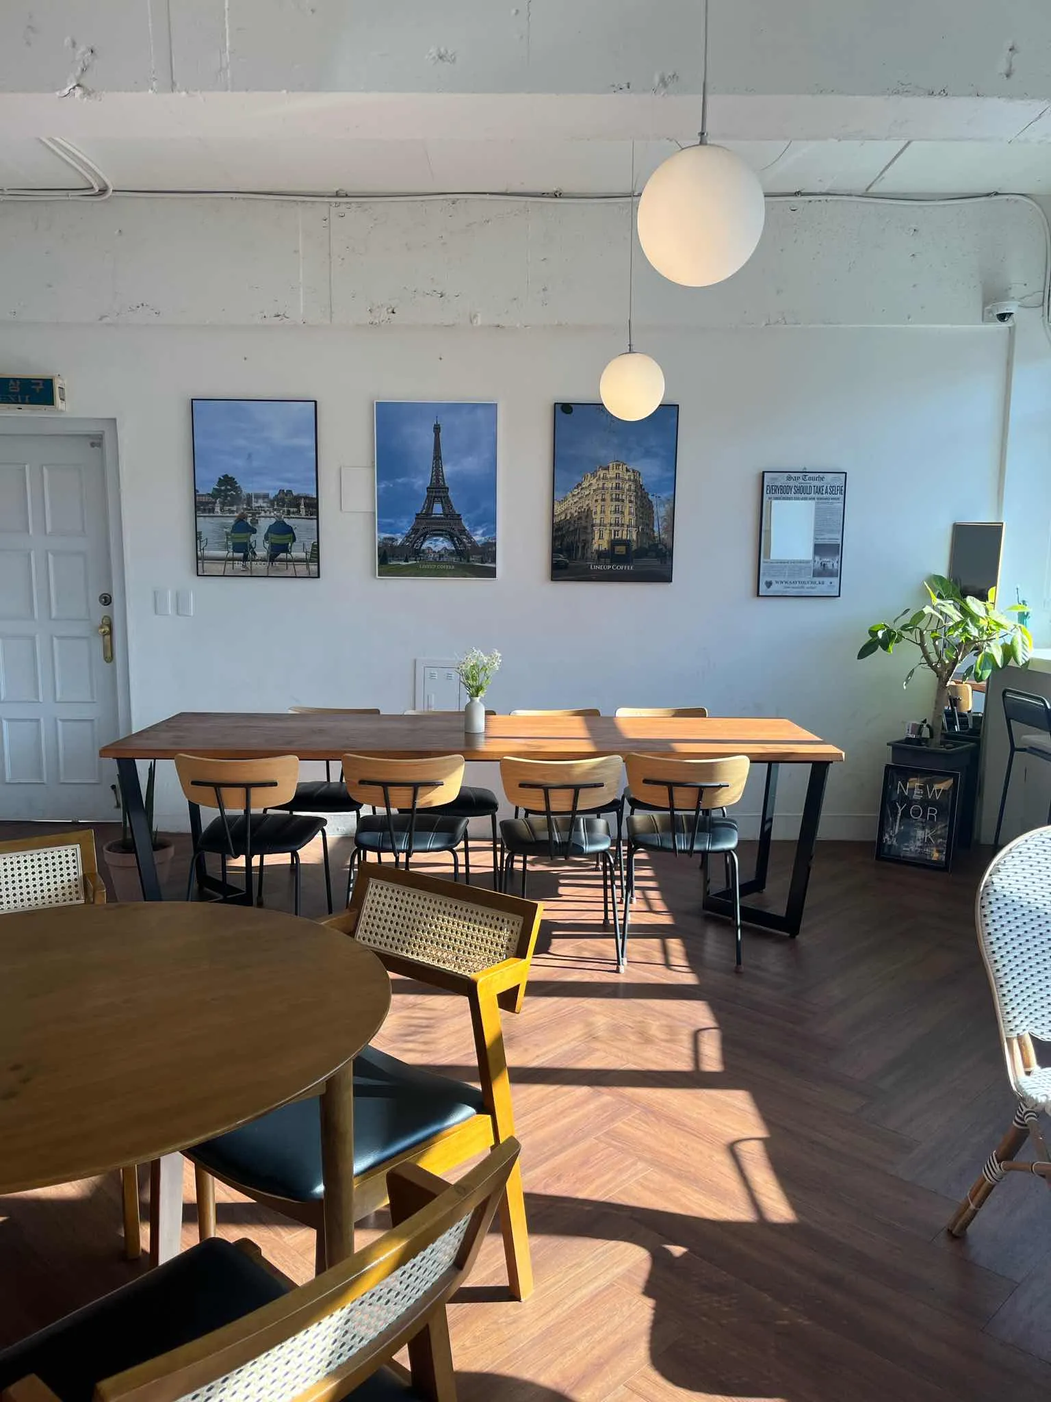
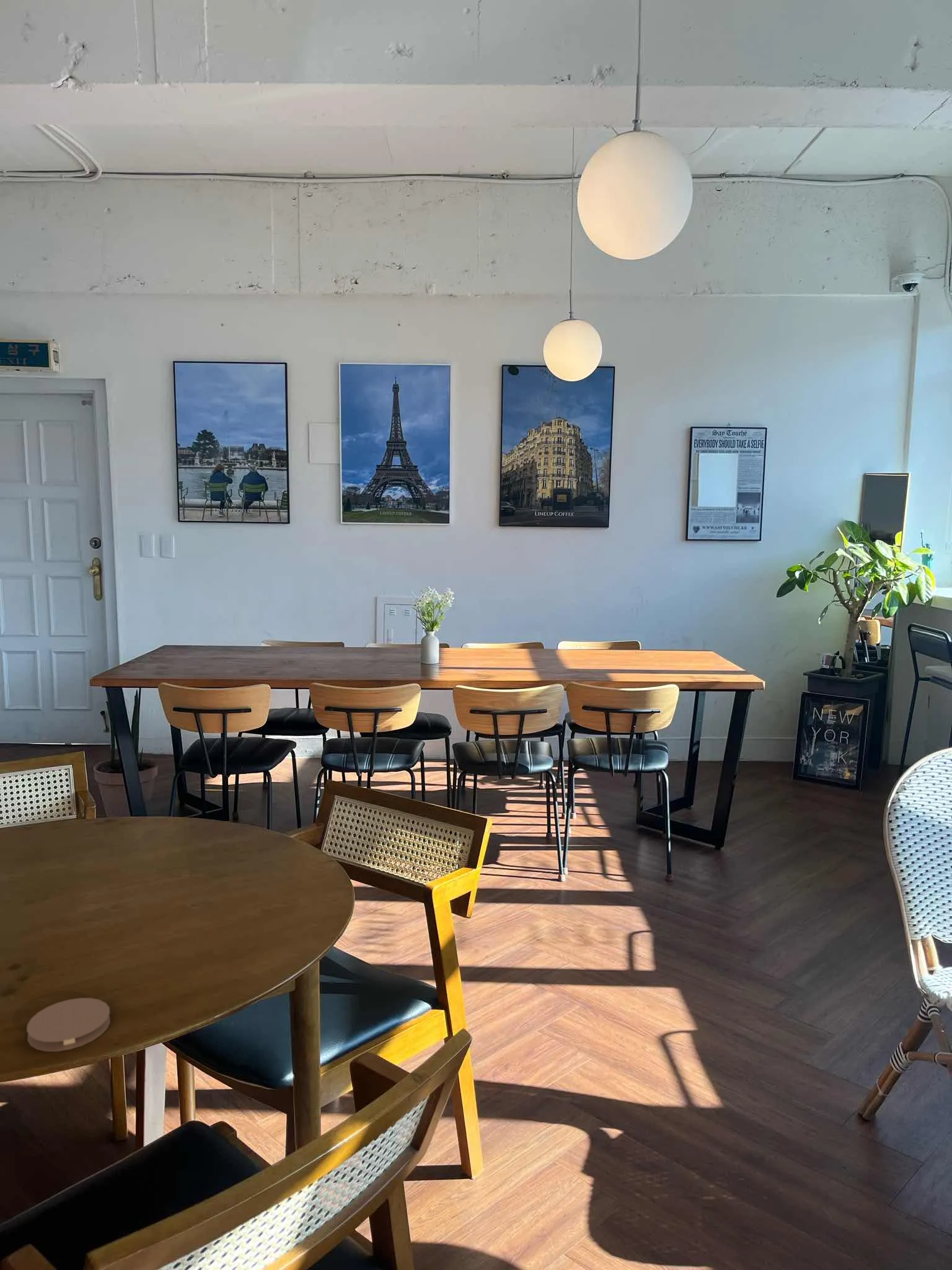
+ coaster (69, 1023)
